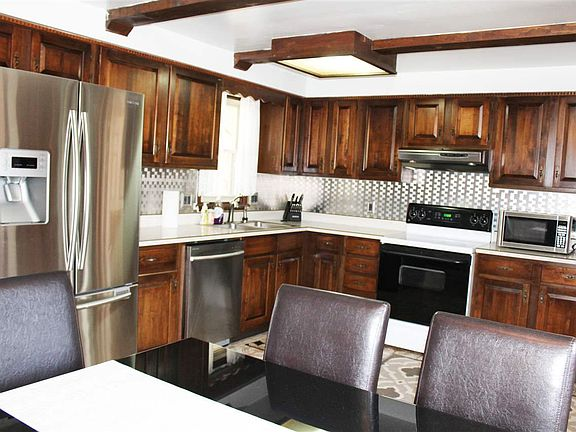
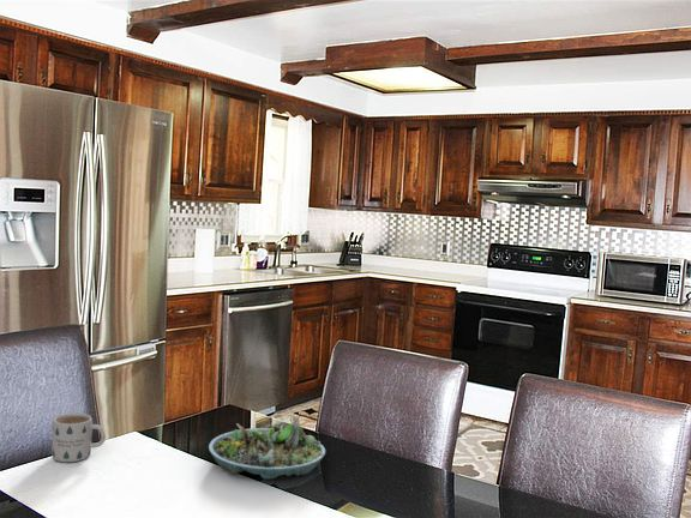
+ succulent planter (268, 438)
+ mug (79, 438)
